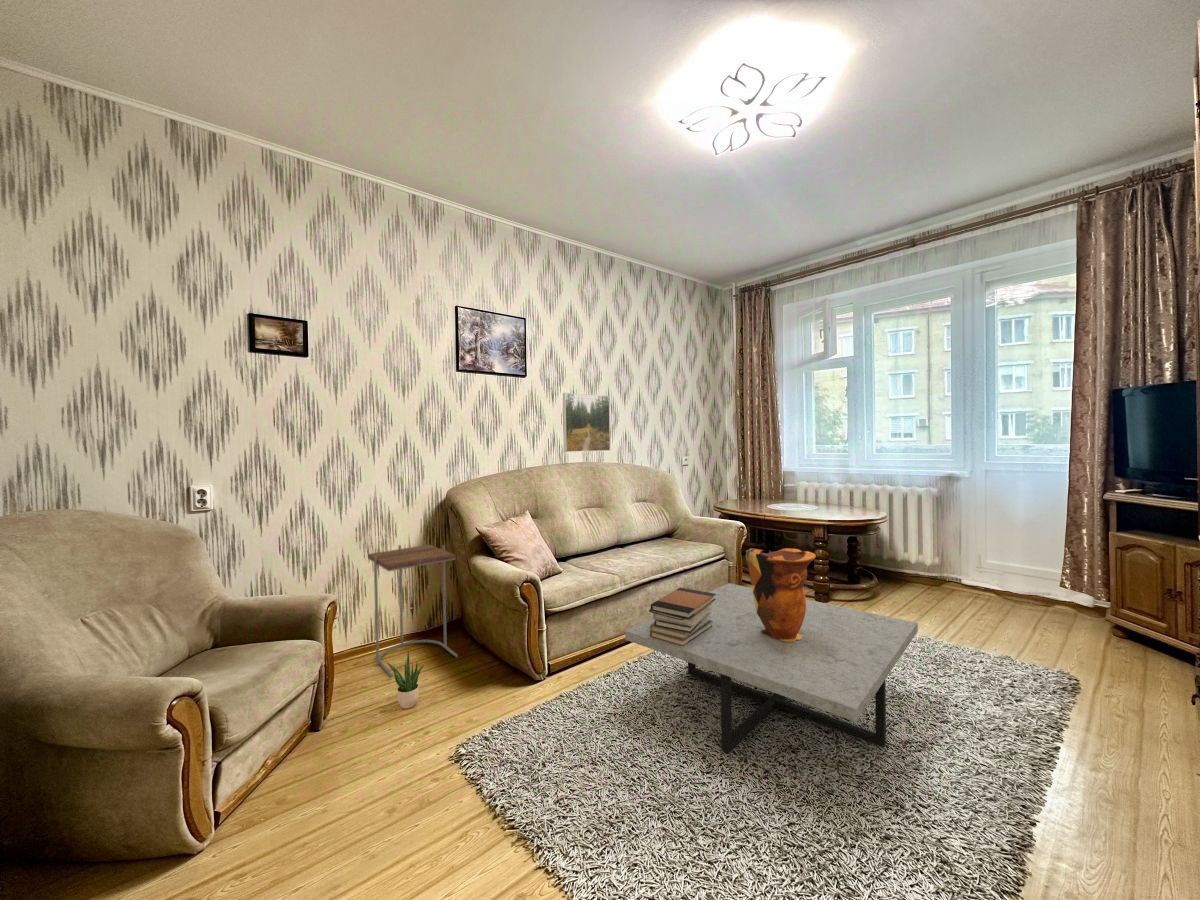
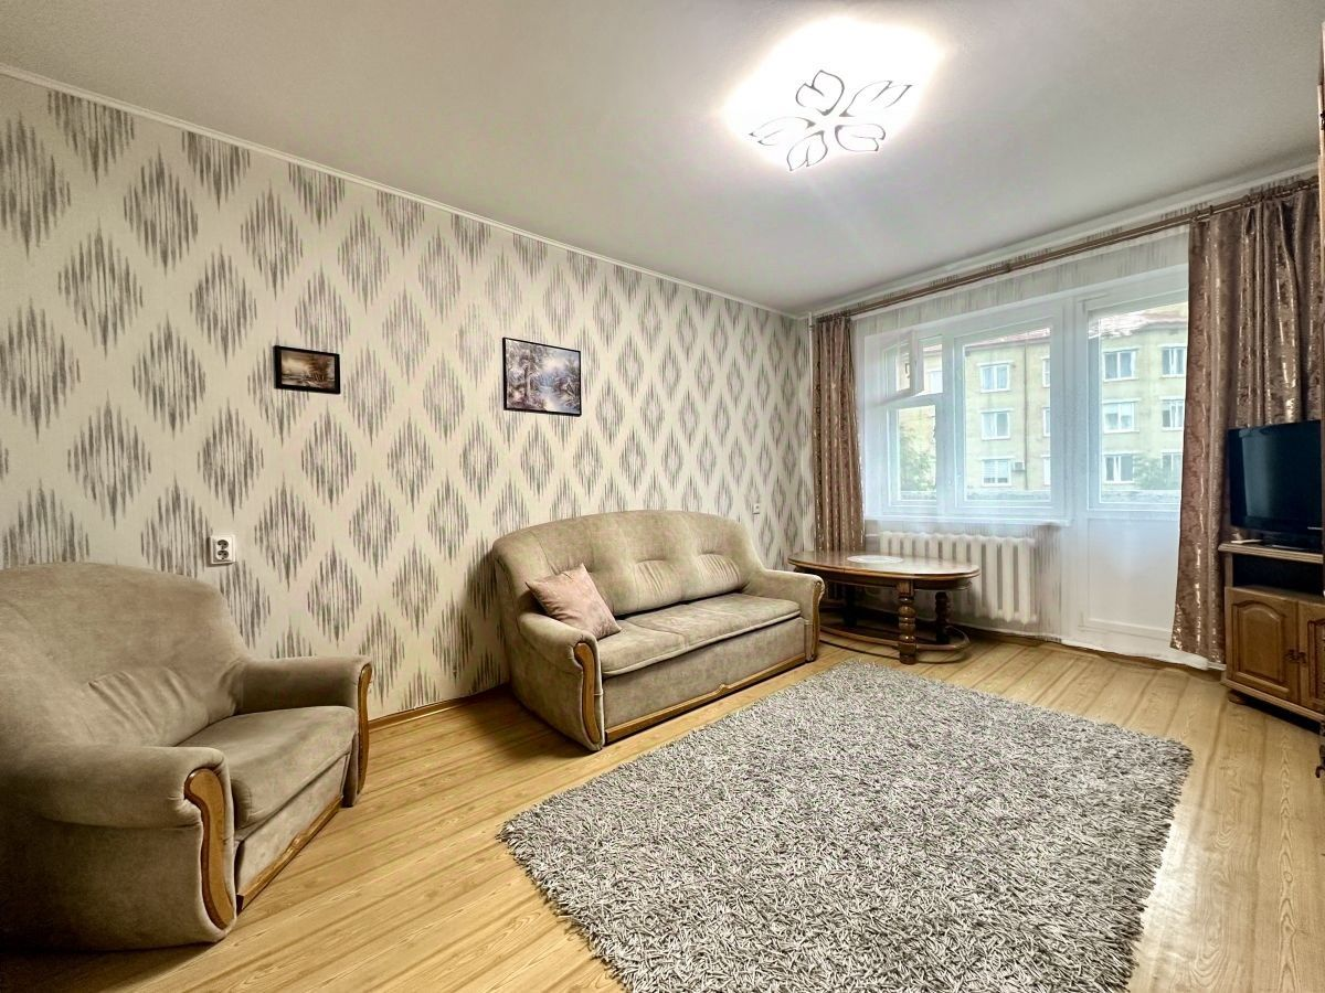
- coffee table (773, 665)
- book stack (683, 614)
- decorative vase (780, 592)
- potted plant (406, 678)
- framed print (587, 422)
- side table (401, 602)
